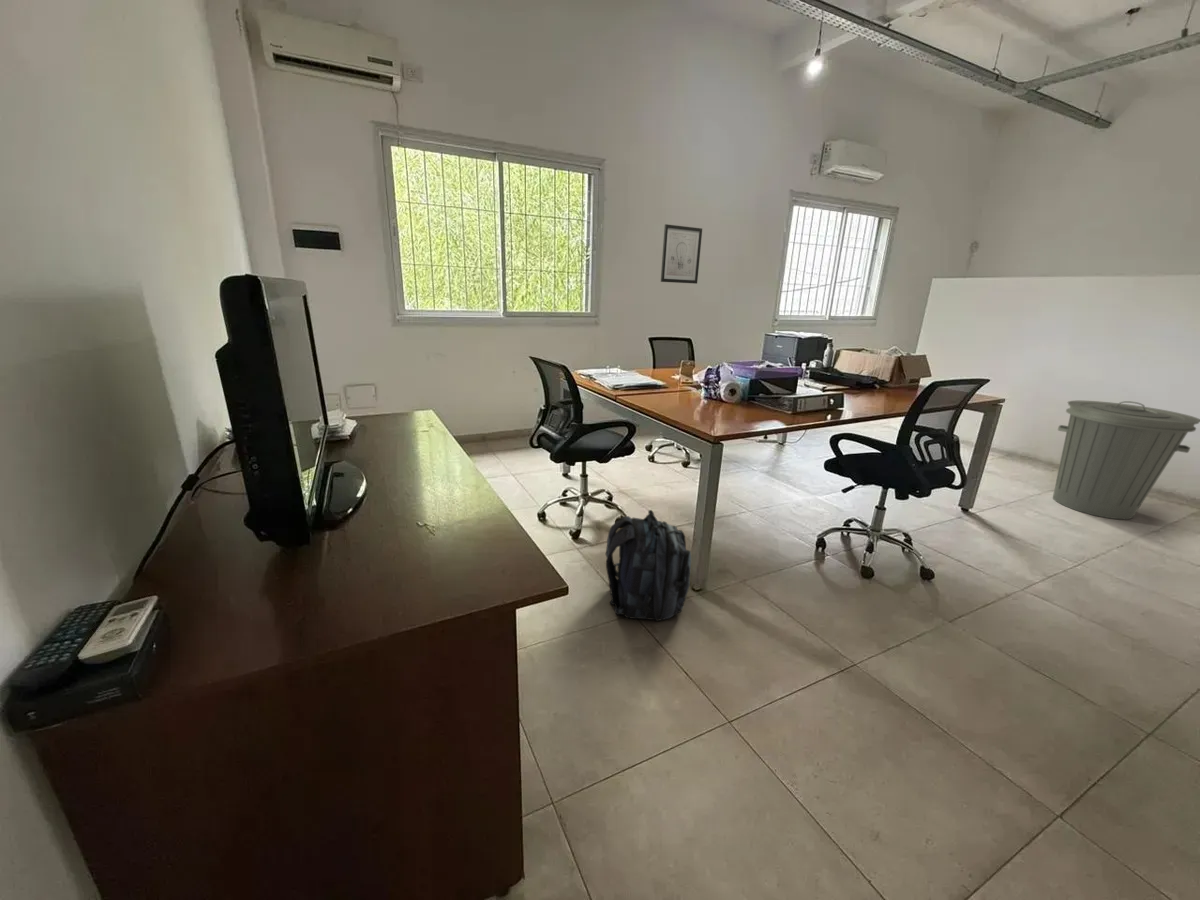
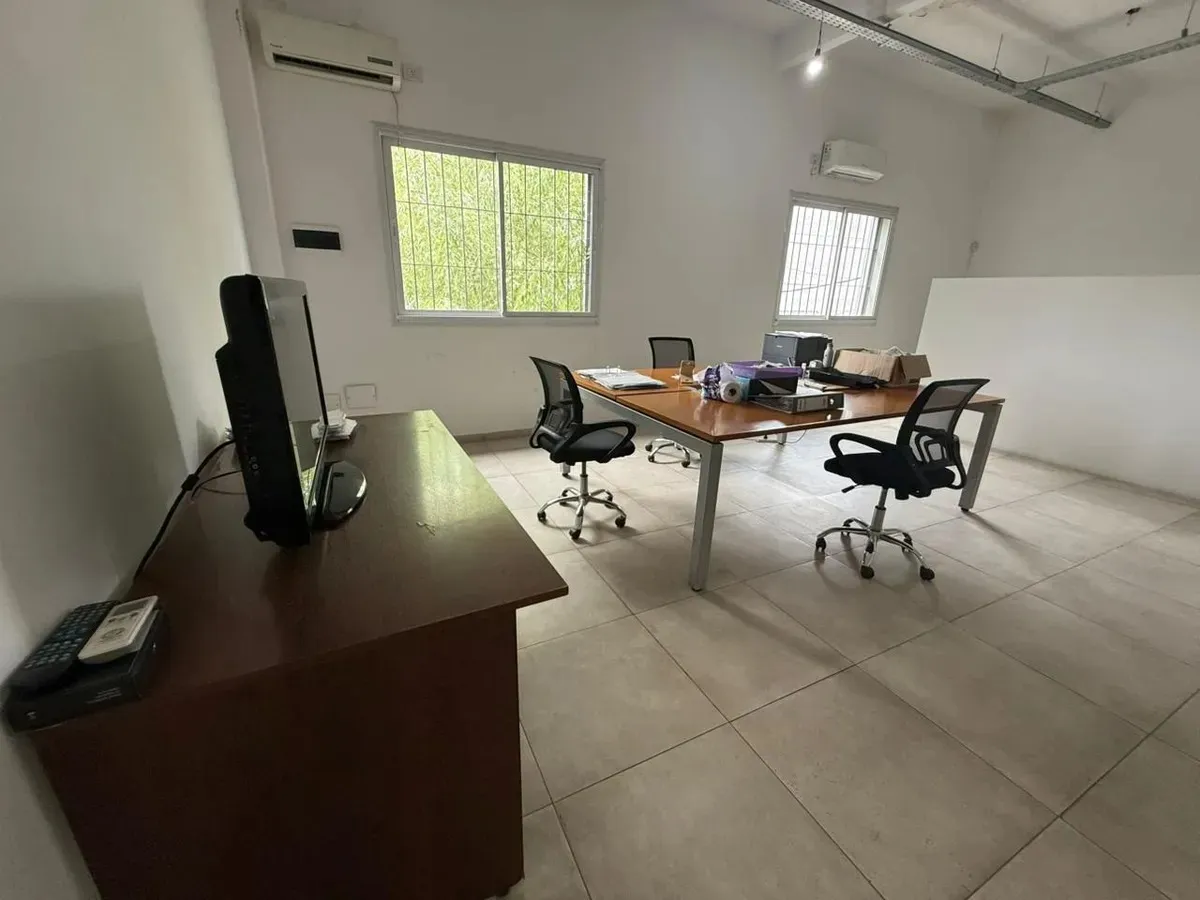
- wall art (681, 255)
- backpack (647, 556)
- trash can (1112, 456)
